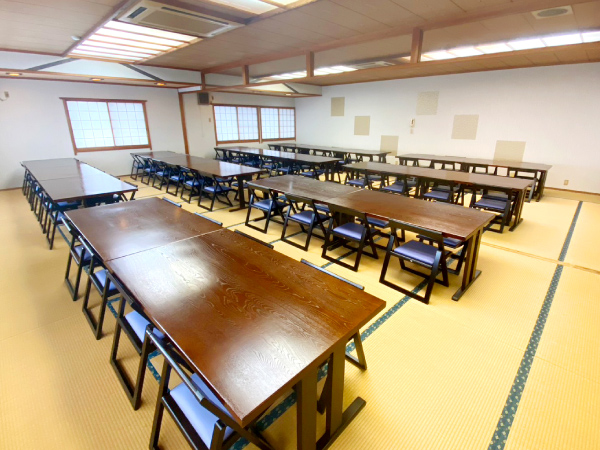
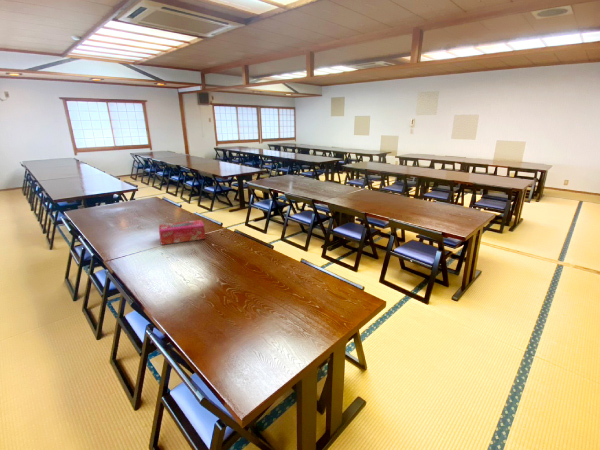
+ tissue box (182, 231)
